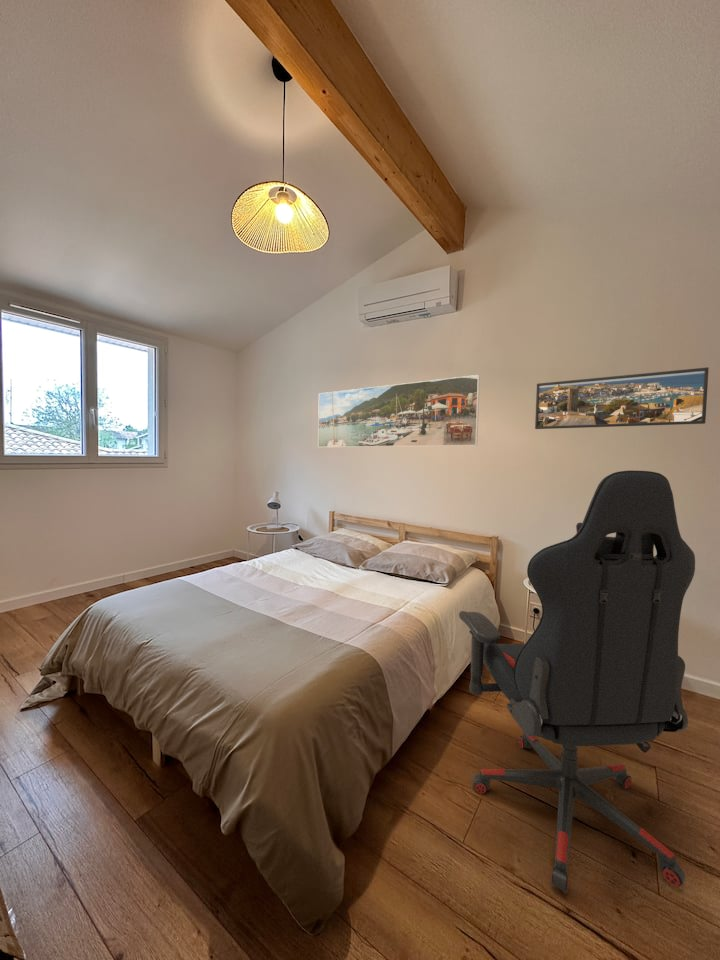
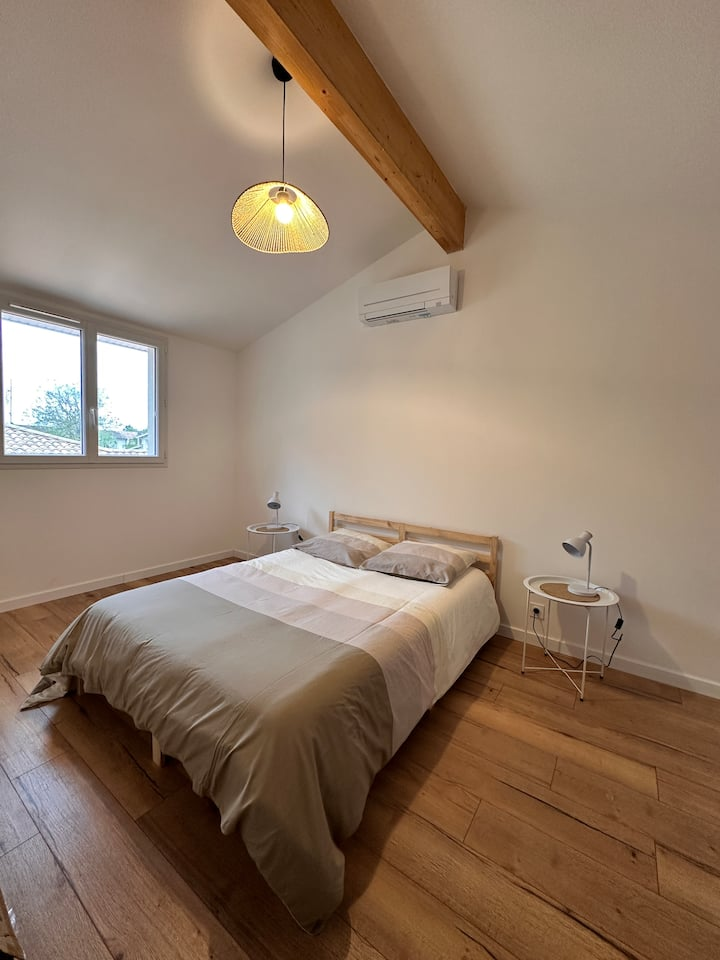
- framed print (612, 401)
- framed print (387, 416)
- chair (568, 638)
